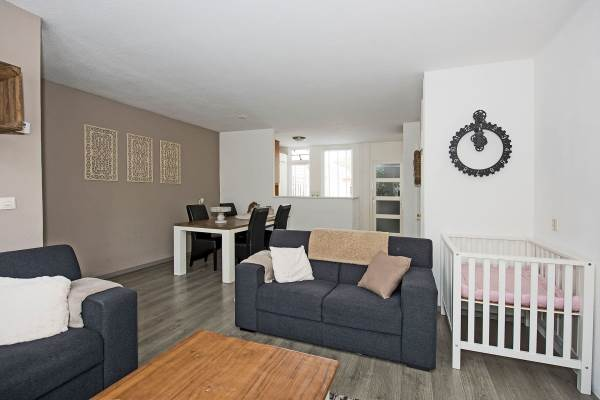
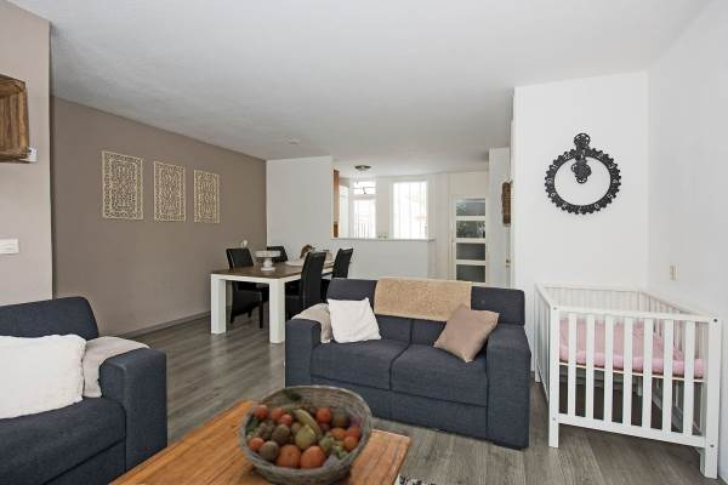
+ fruit basket (306, 433)
